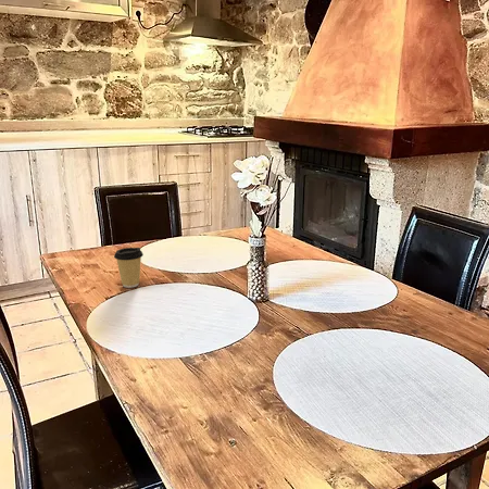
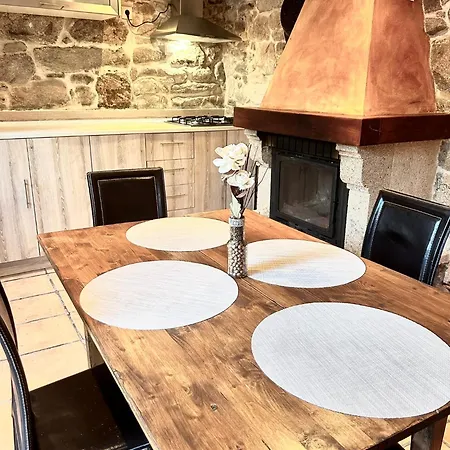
- coffee cup (129, 267)
